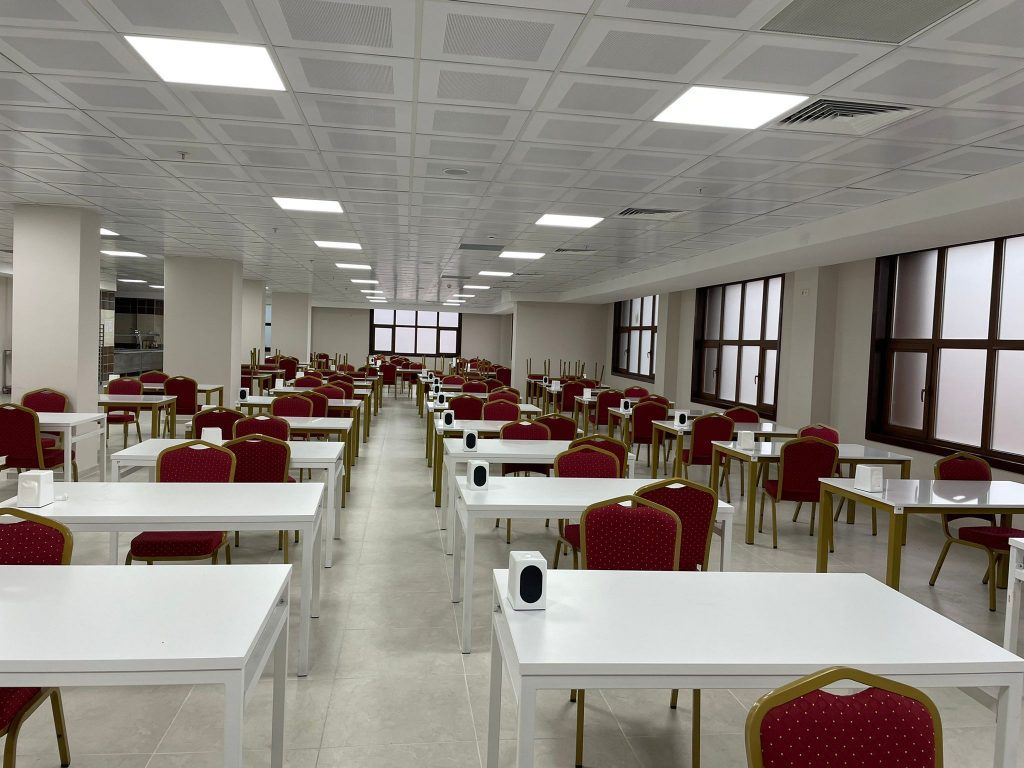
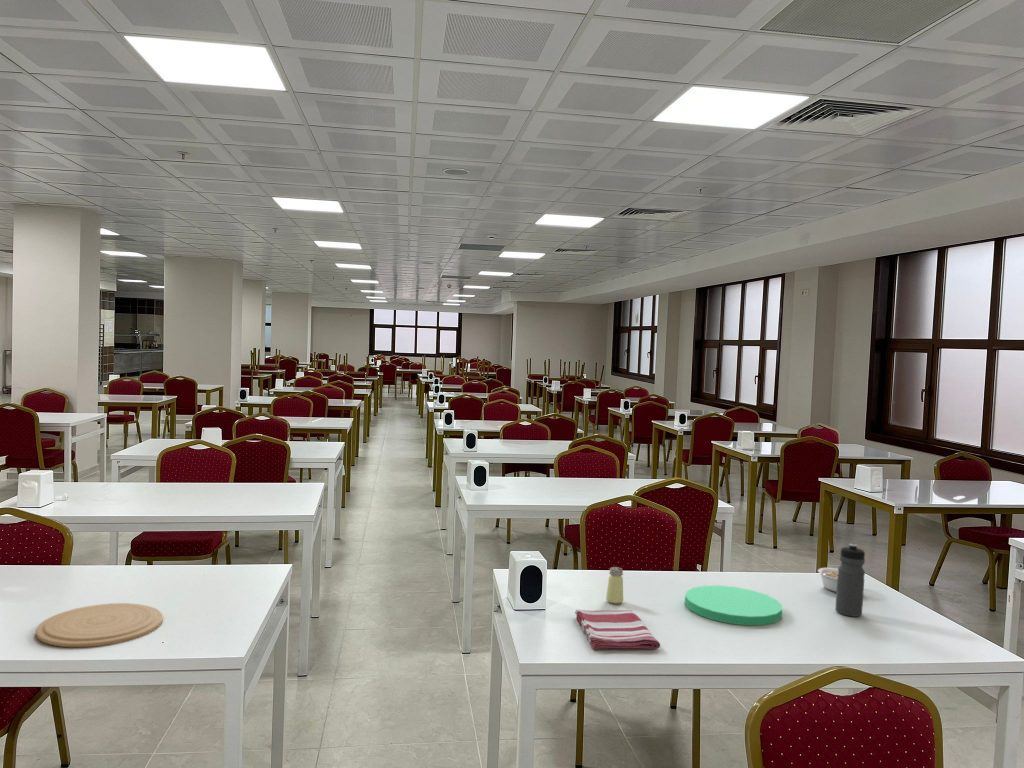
+ legume (837, 578)
+ saltshaker (615, 584)
+ dish towel (614, 627)
+ plate (101, 622)
+ water bottle (850, 578)
+ plate (732, 604)
